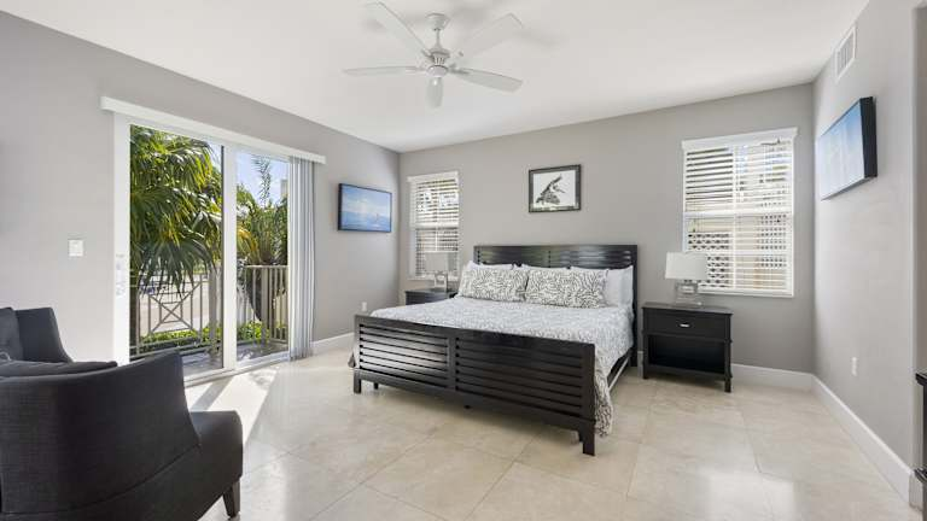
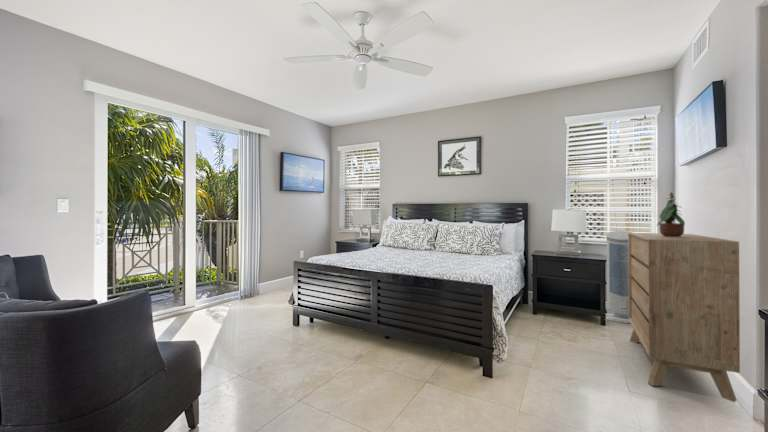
+ potted plant (670, 214)
+ air purifier (621, 275)
+ dresser (672, 300)
